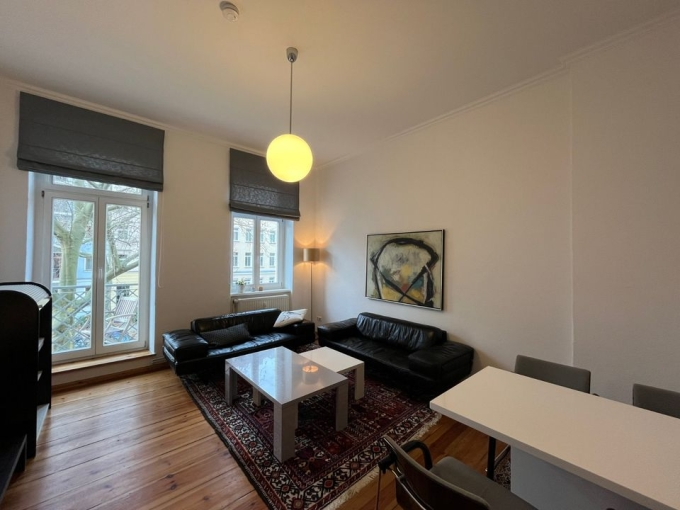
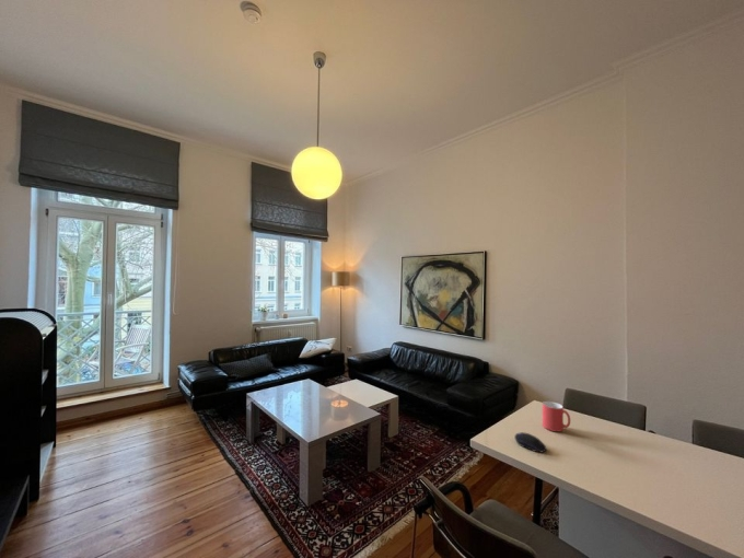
+ mug (556, 417)
+ computer mouse (530, 440)
